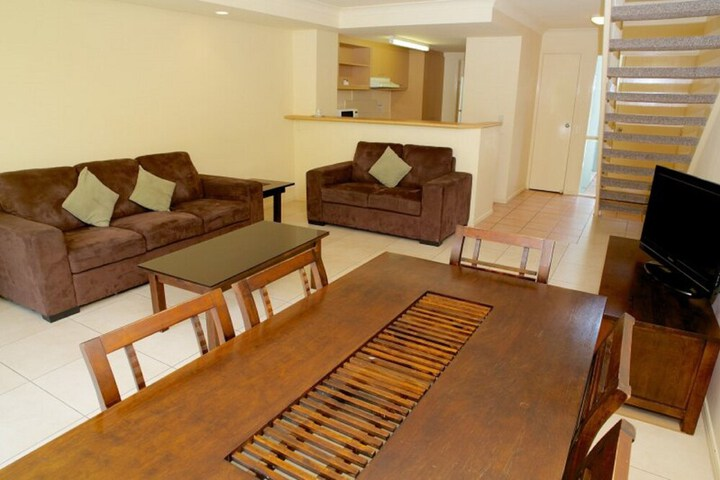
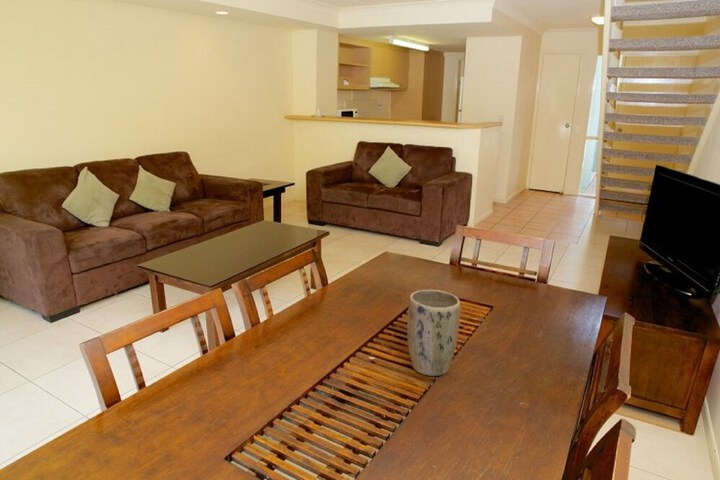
+ plant pot (432, 333)
